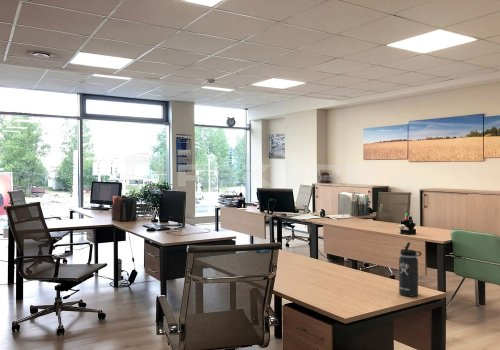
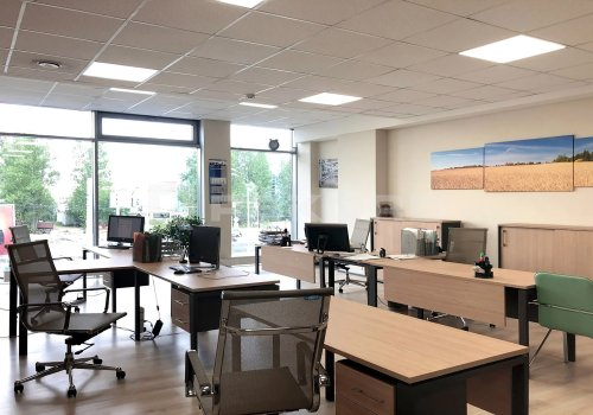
- thermos bottle (410, 268)
